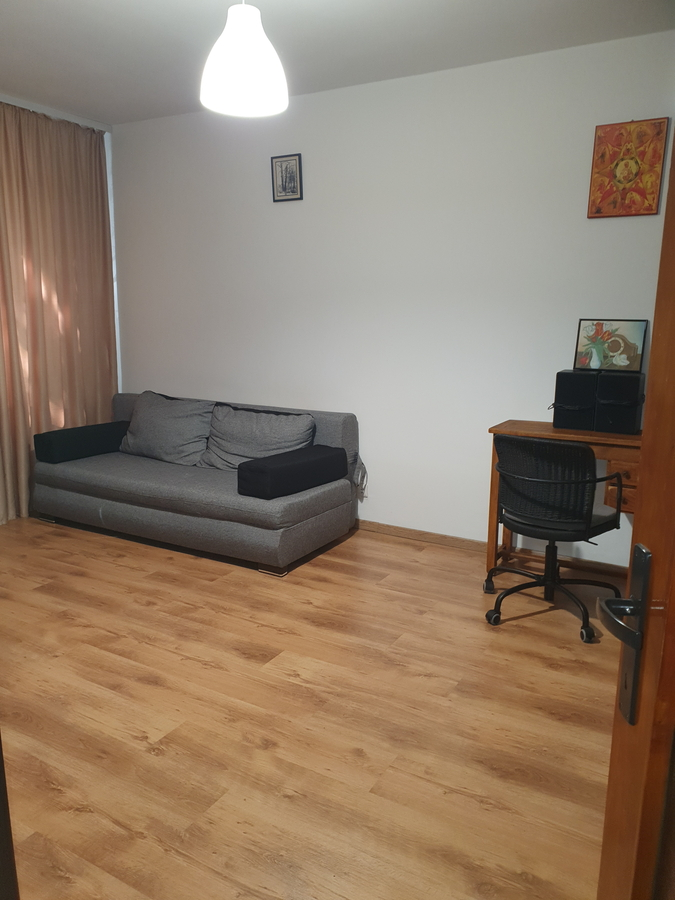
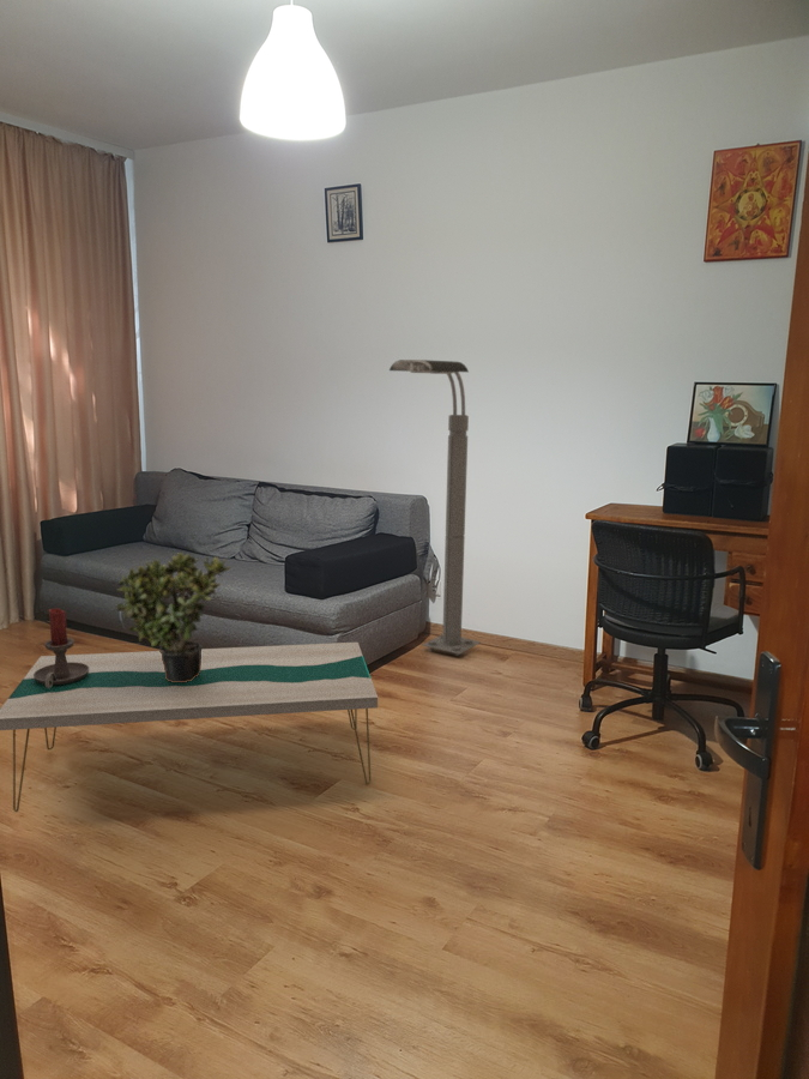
+ potted plant (179, 613)
+ floor lamp (446, 516)
+ coffee table (200, 717)
+ candle holder (56, 645)
